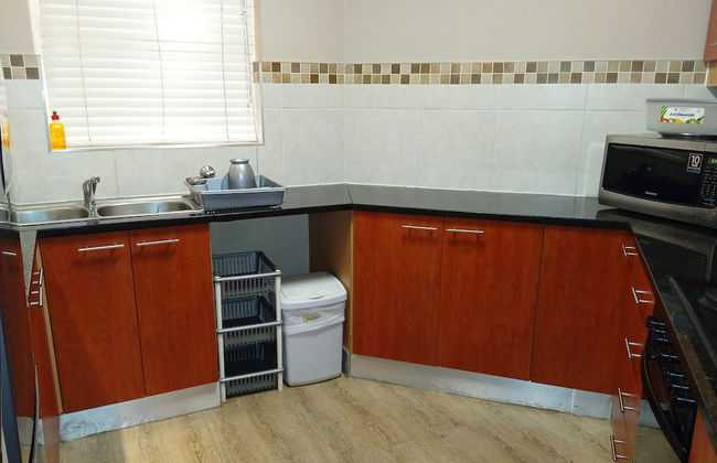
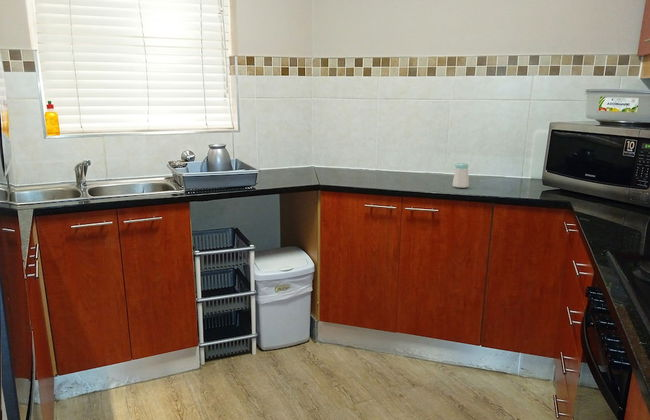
+ salt shaker (461, 175)
